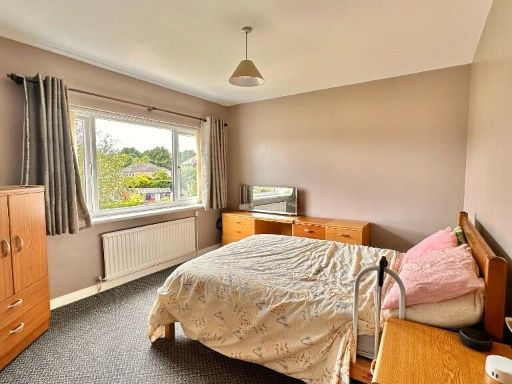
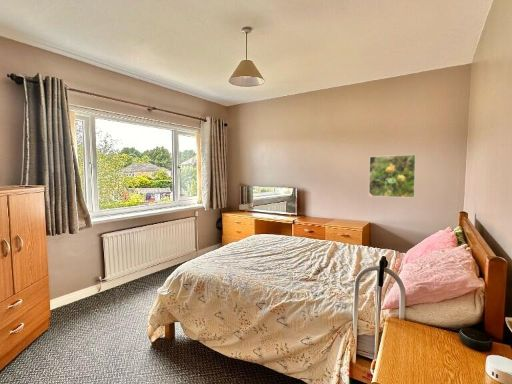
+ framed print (391, 176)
